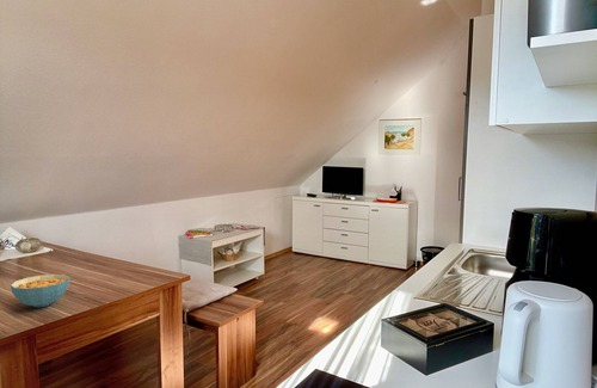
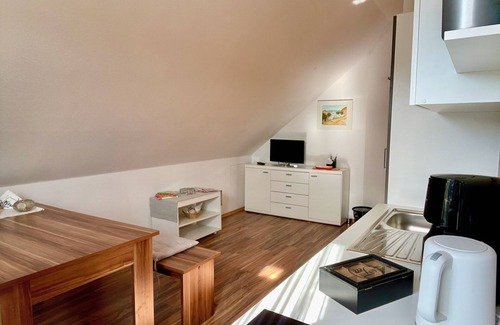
- cereal bowl (42, 292)
